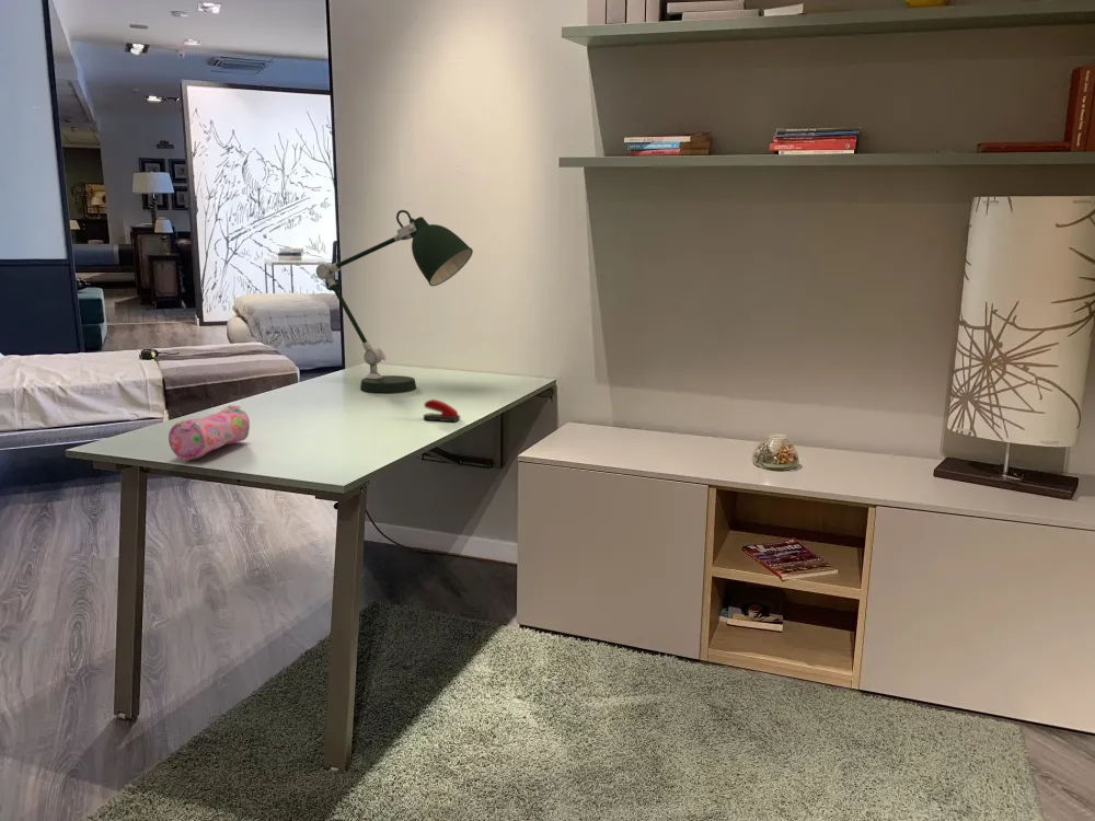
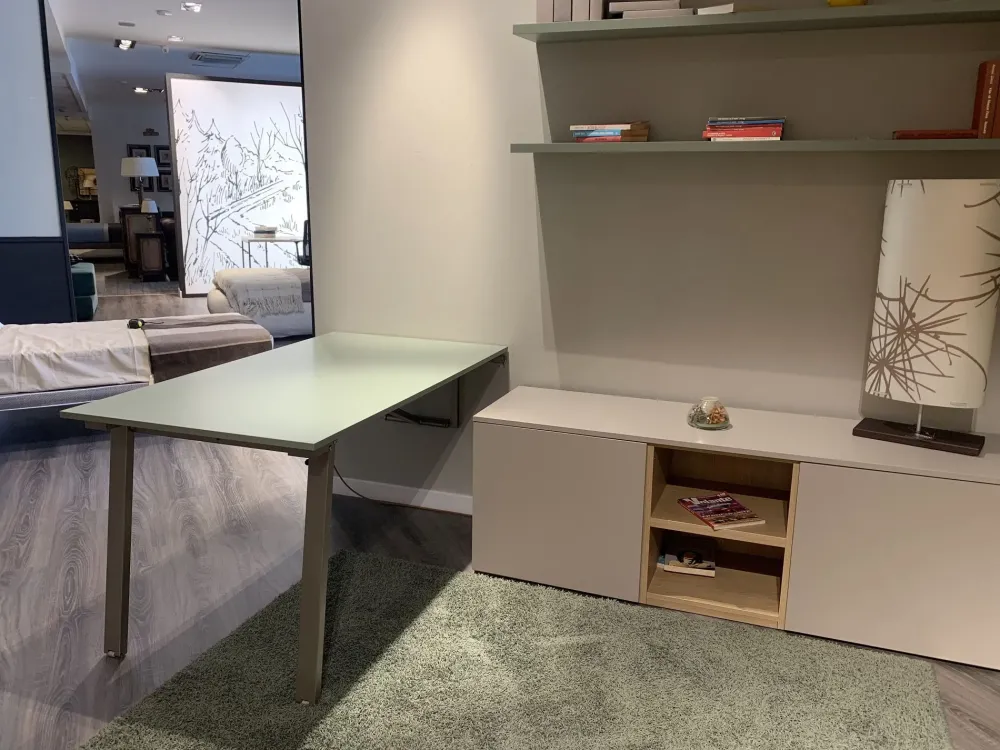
- stapler (440, 409)
- desk lamp (425, 277)
- pencil case (211, 430)
